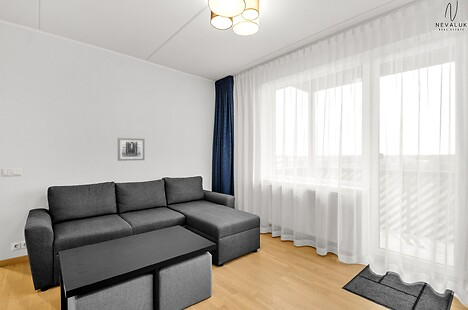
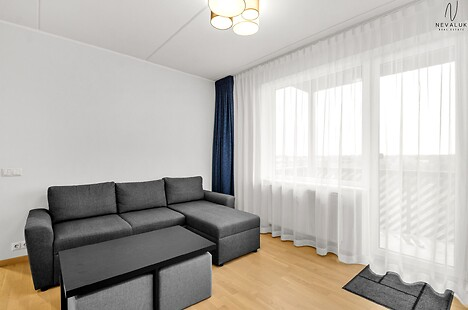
- wall art (131, 149)
